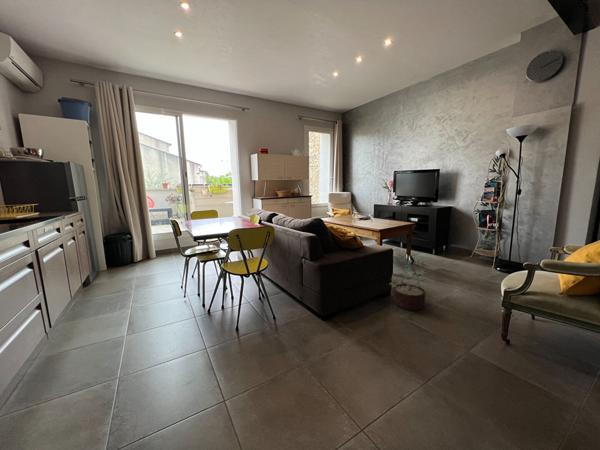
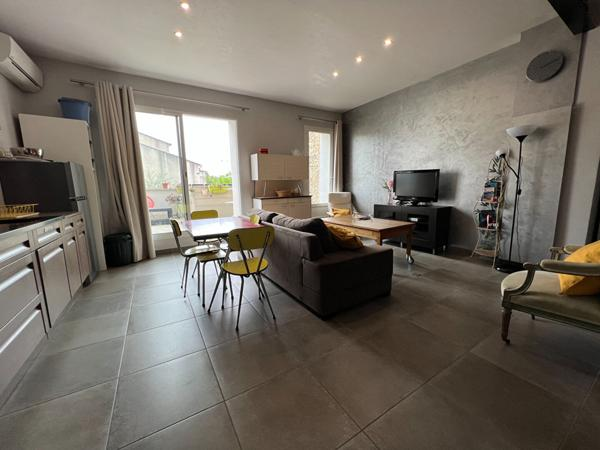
- decorative plant (407, 279)
